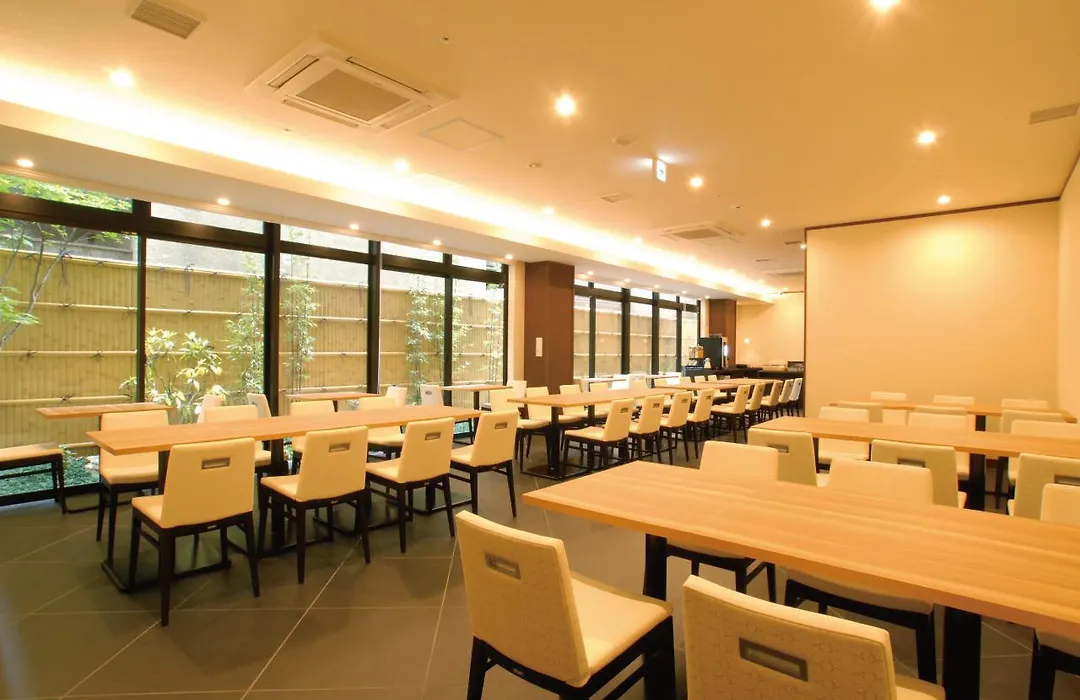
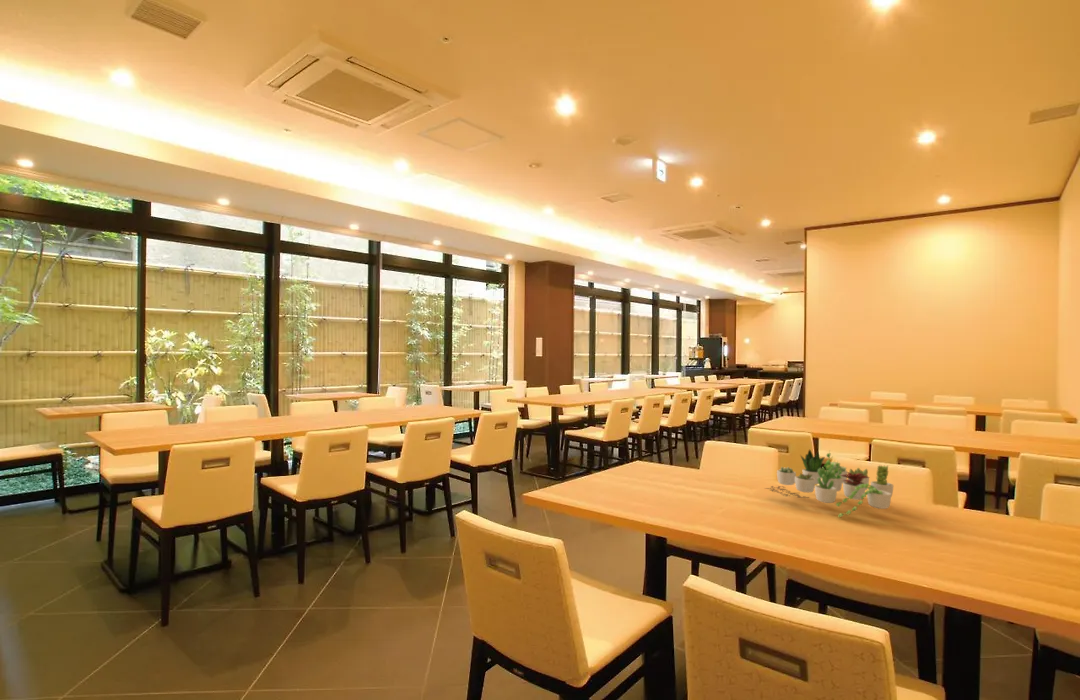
+ succulent plant (829, 478)
